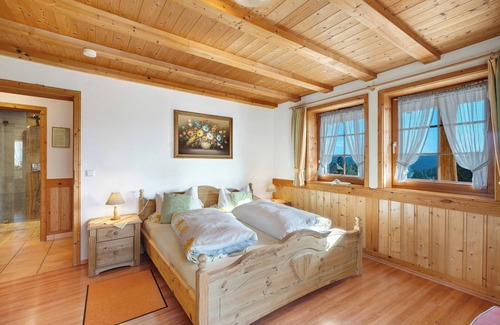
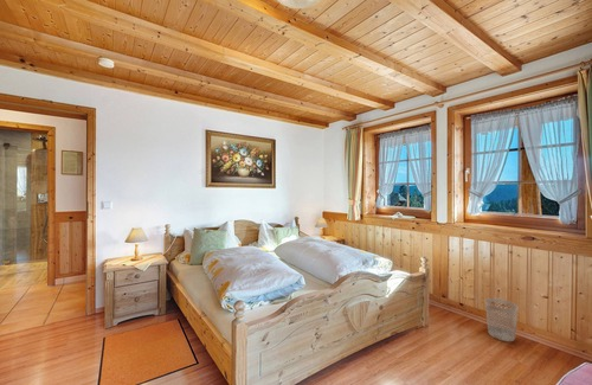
+ wastebasket (501, 320)
